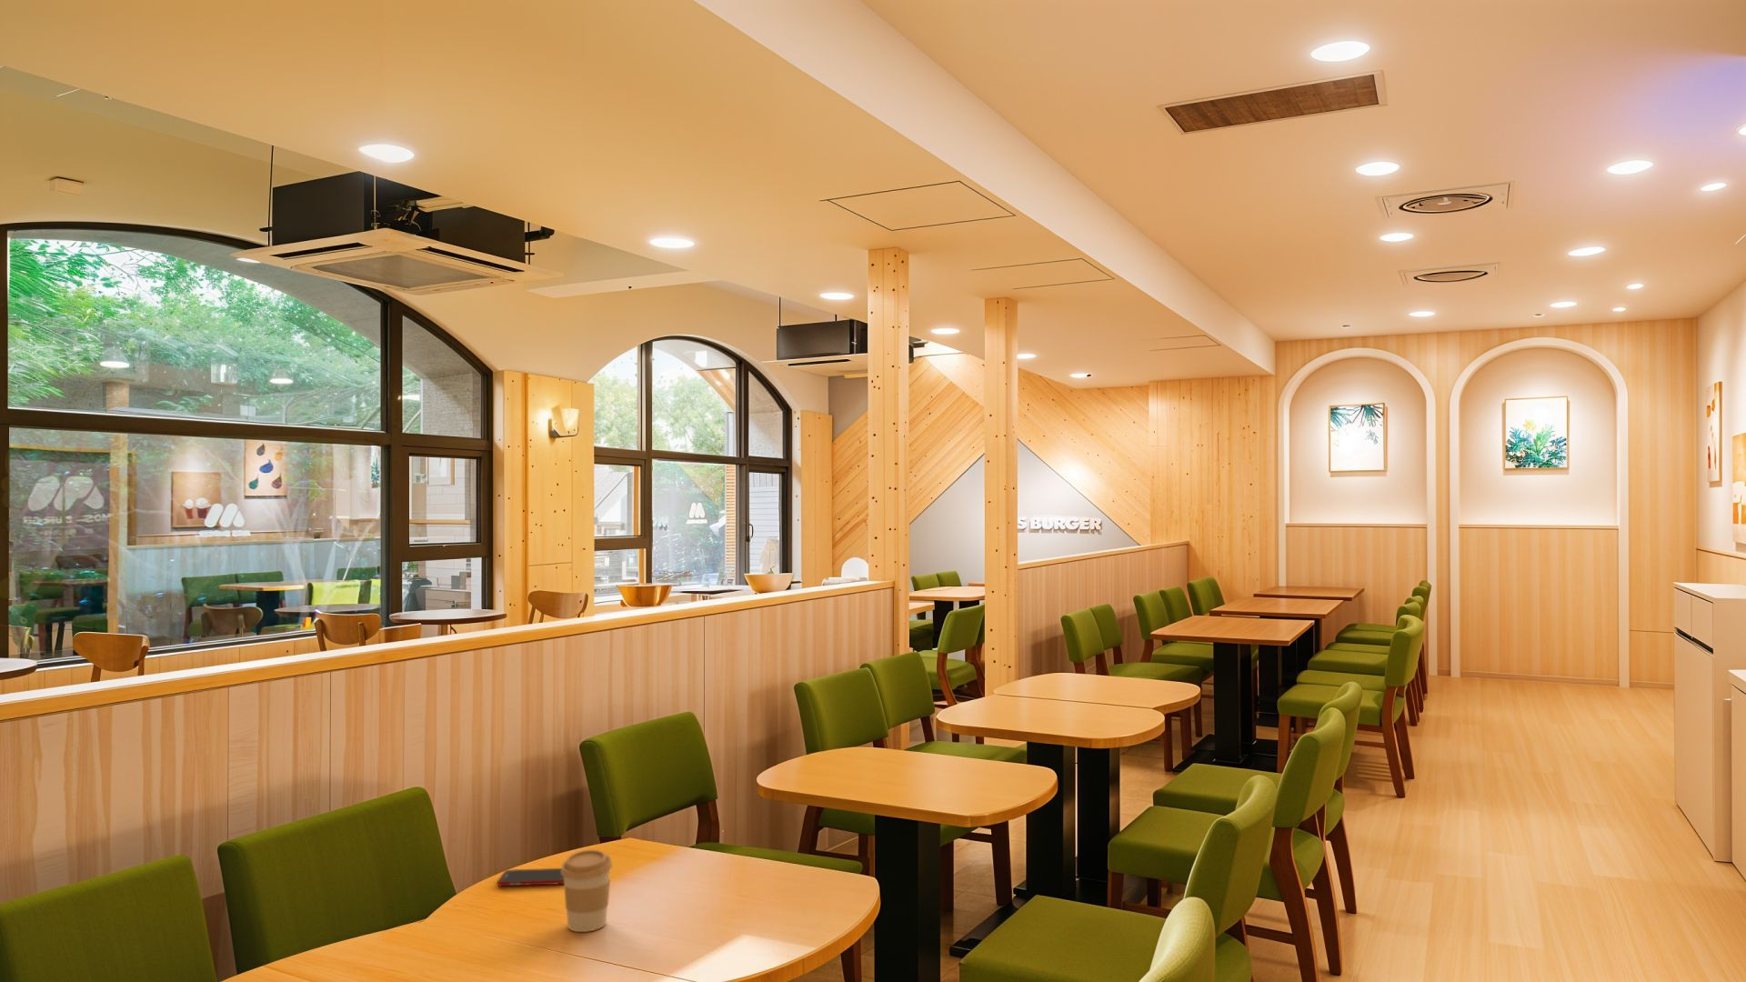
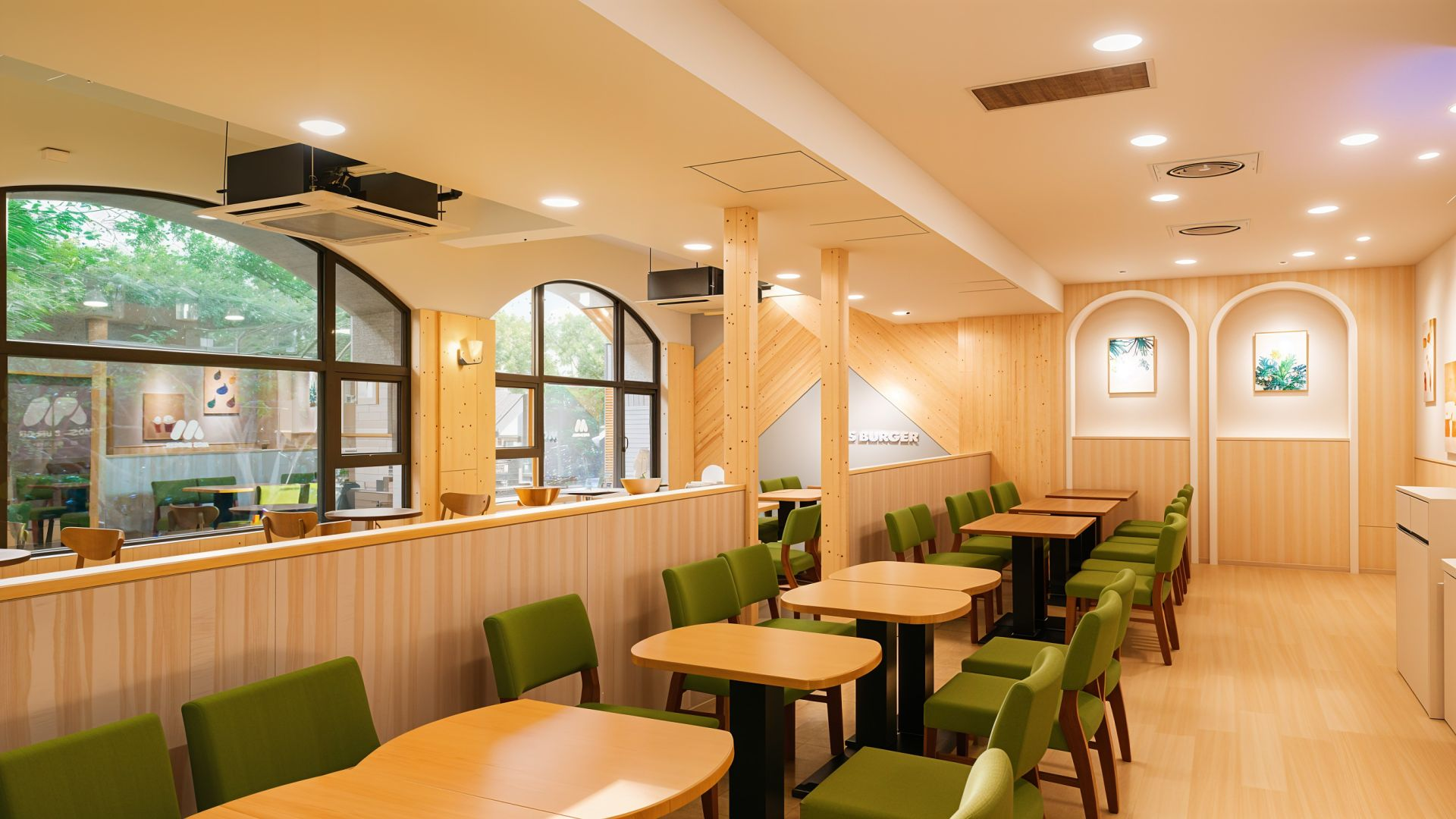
- cell phone (536, 876)
- coffee cup (586, 890)
